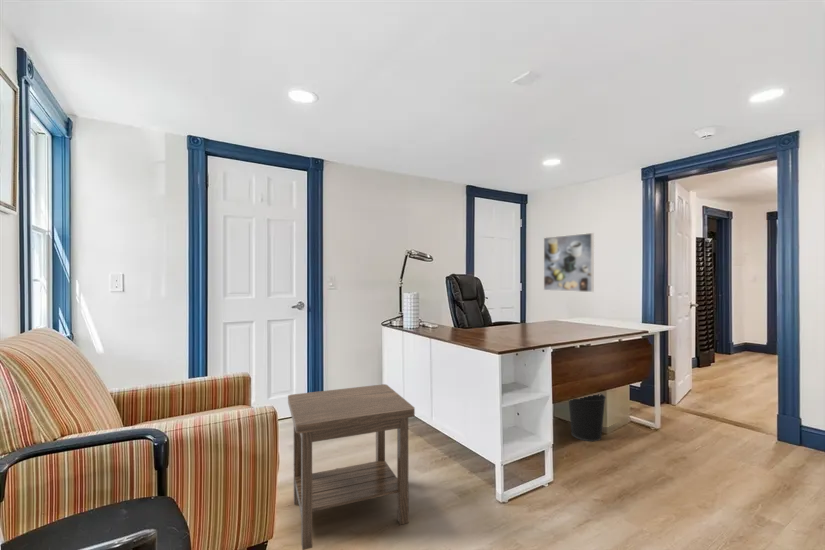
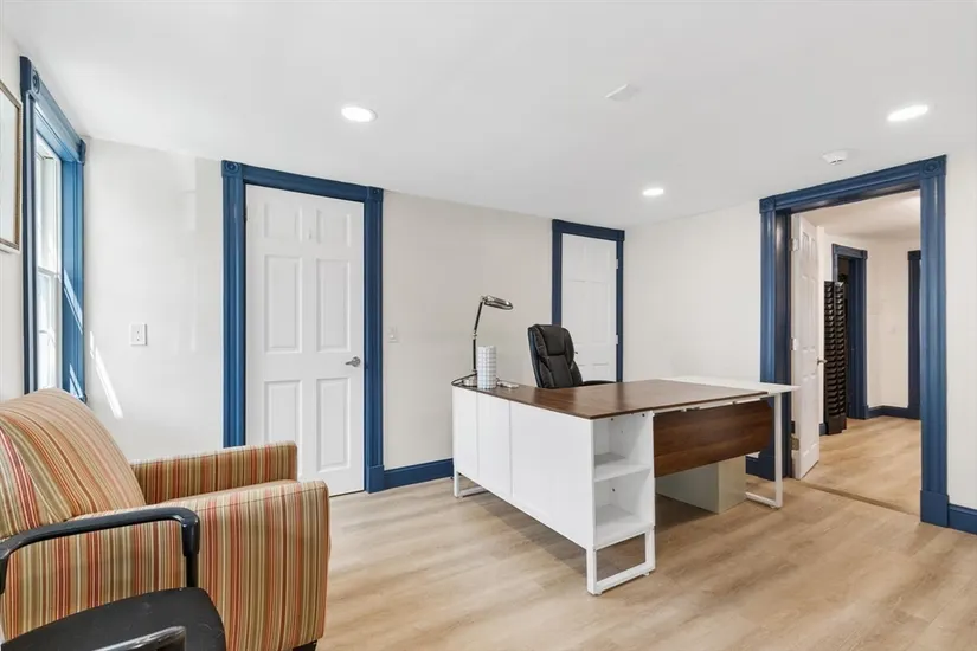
- side table (349, 466)
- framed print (567, 263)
- wastebasket (586, 415)
